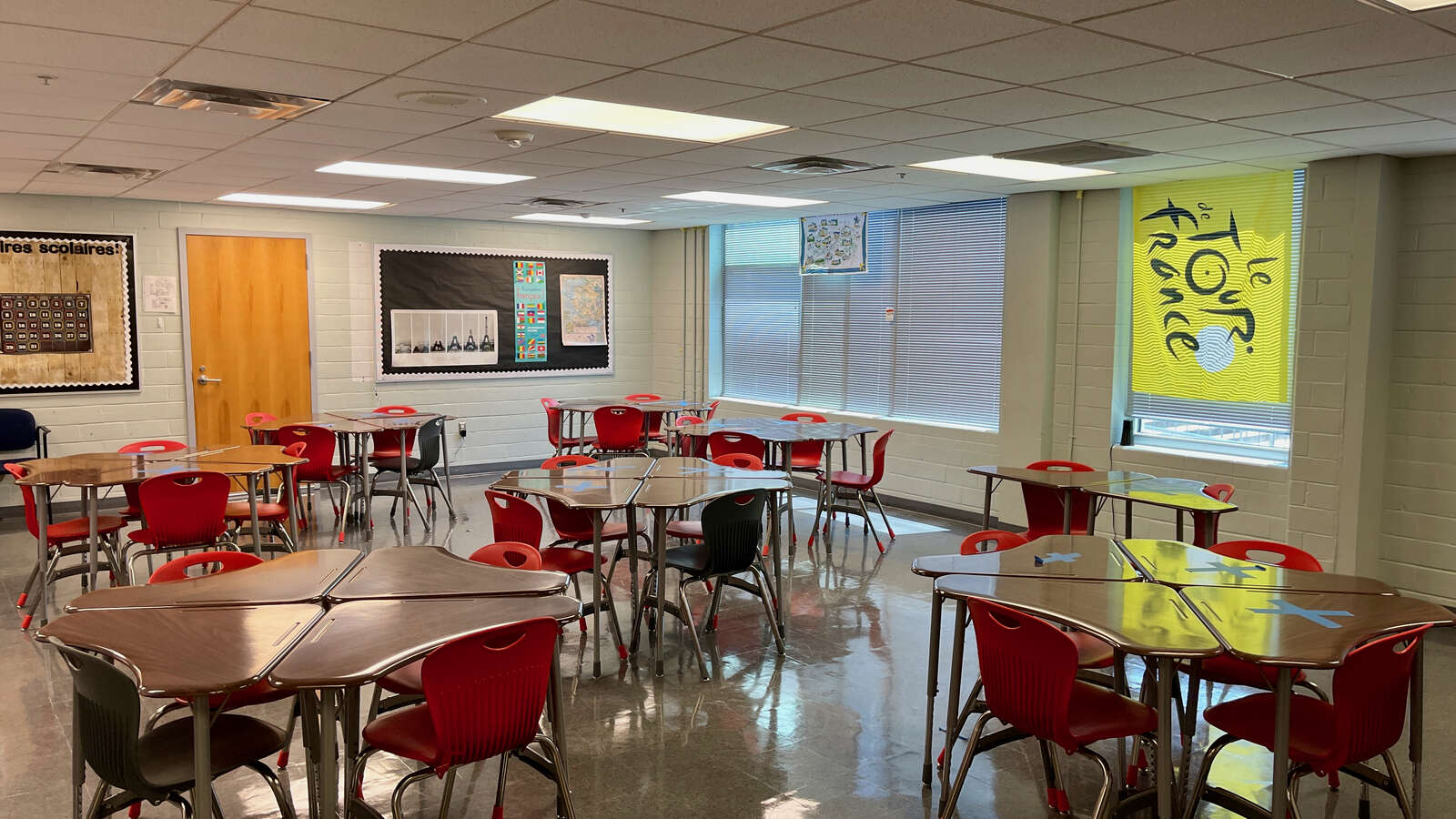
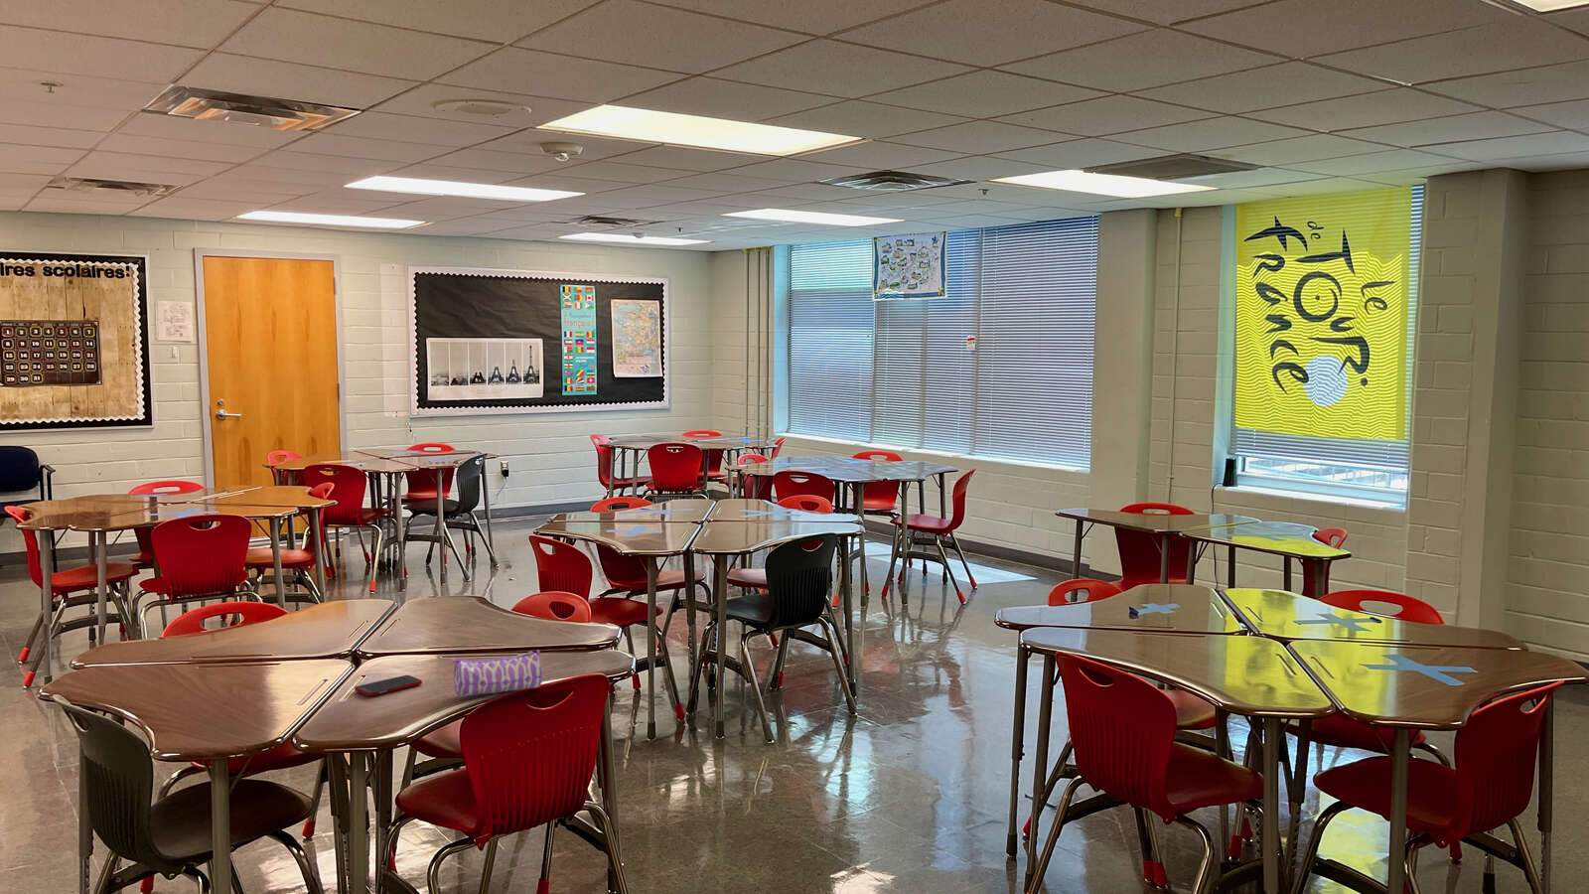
+ pencil case (499, 672)
+ cell phone (389, 686)
